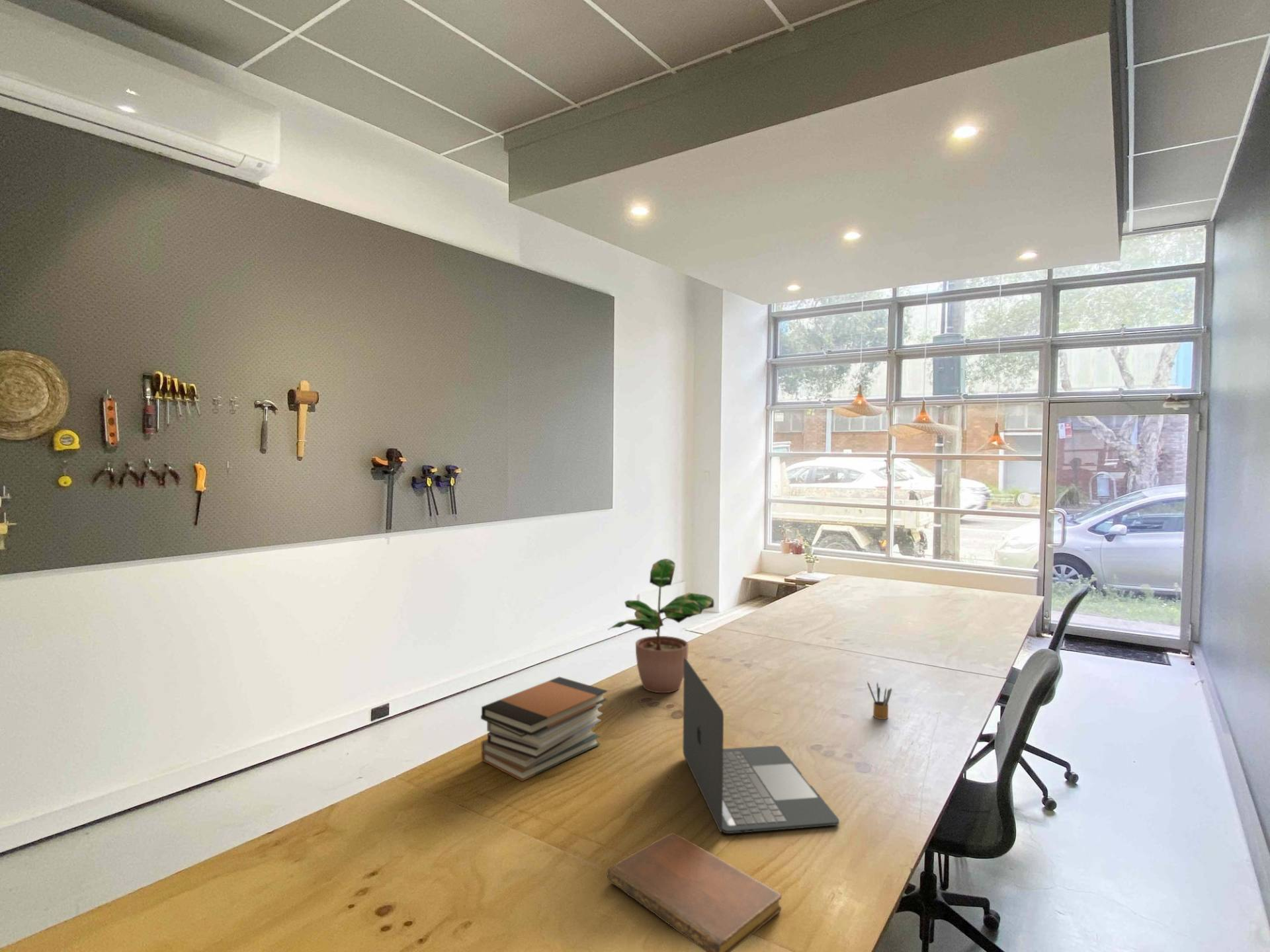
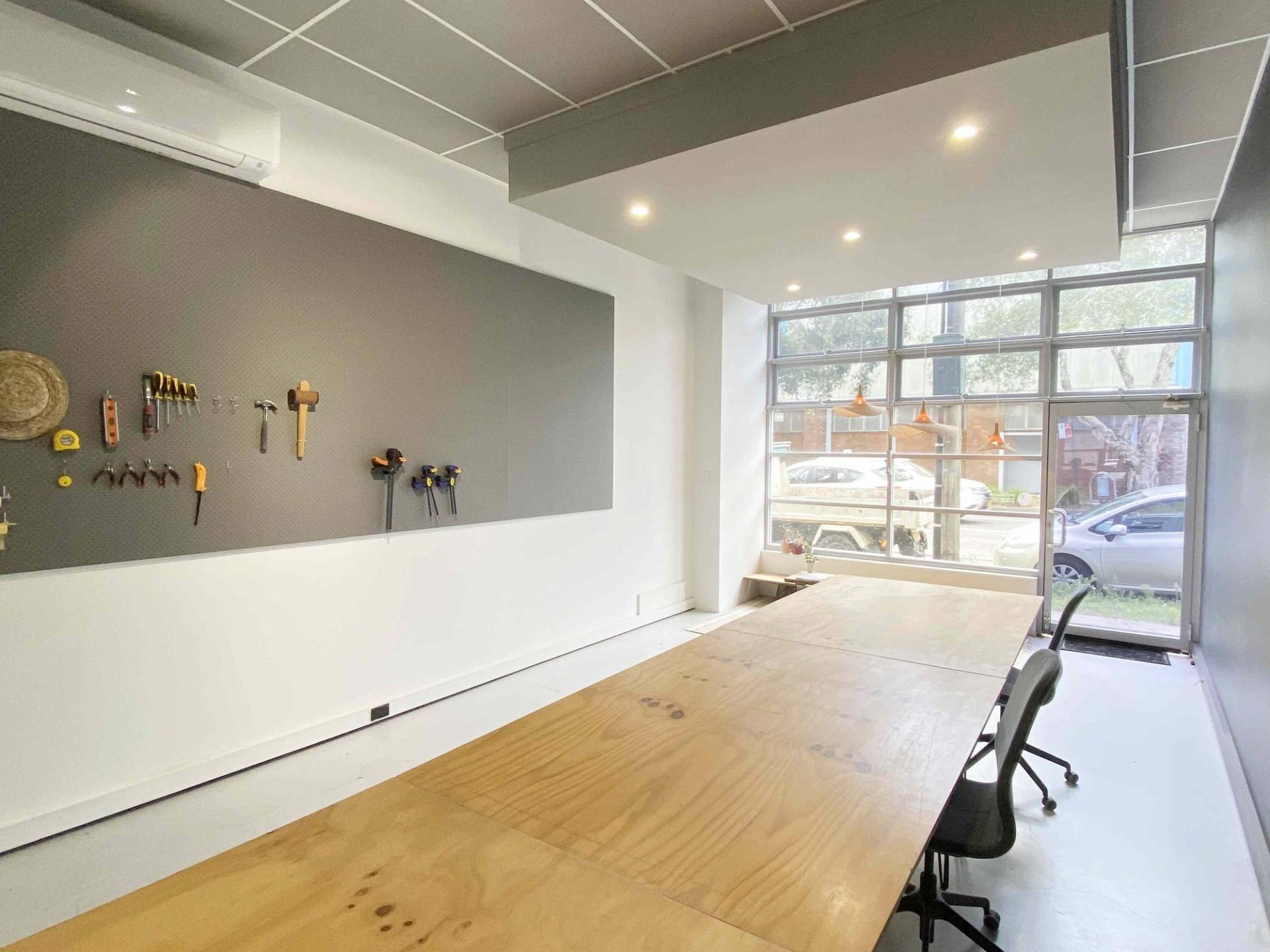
- pencil box (879, 699)
- book stack (545, 725)
- potted plant (663, 625)
- laptop (756, 746)
- notebook (692, 888)
